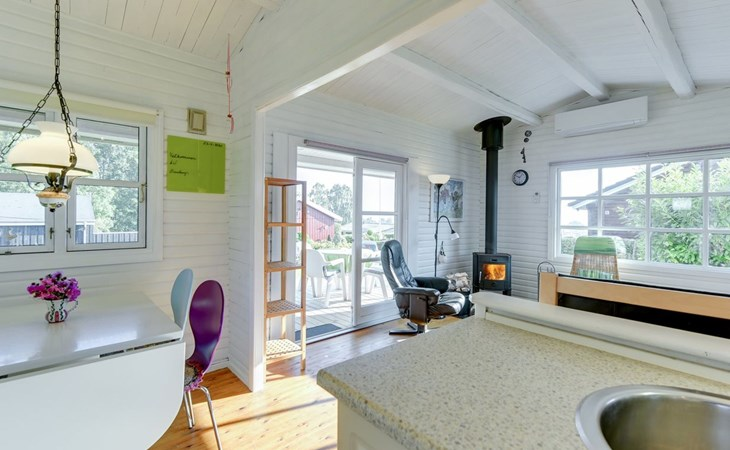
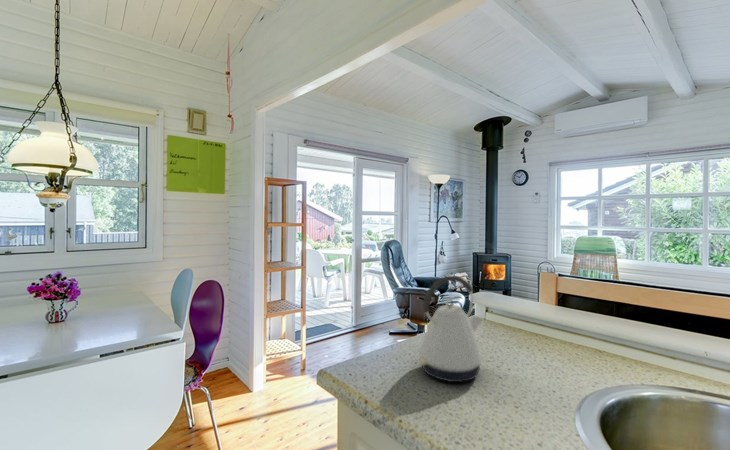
+ kettle (451, 323)
